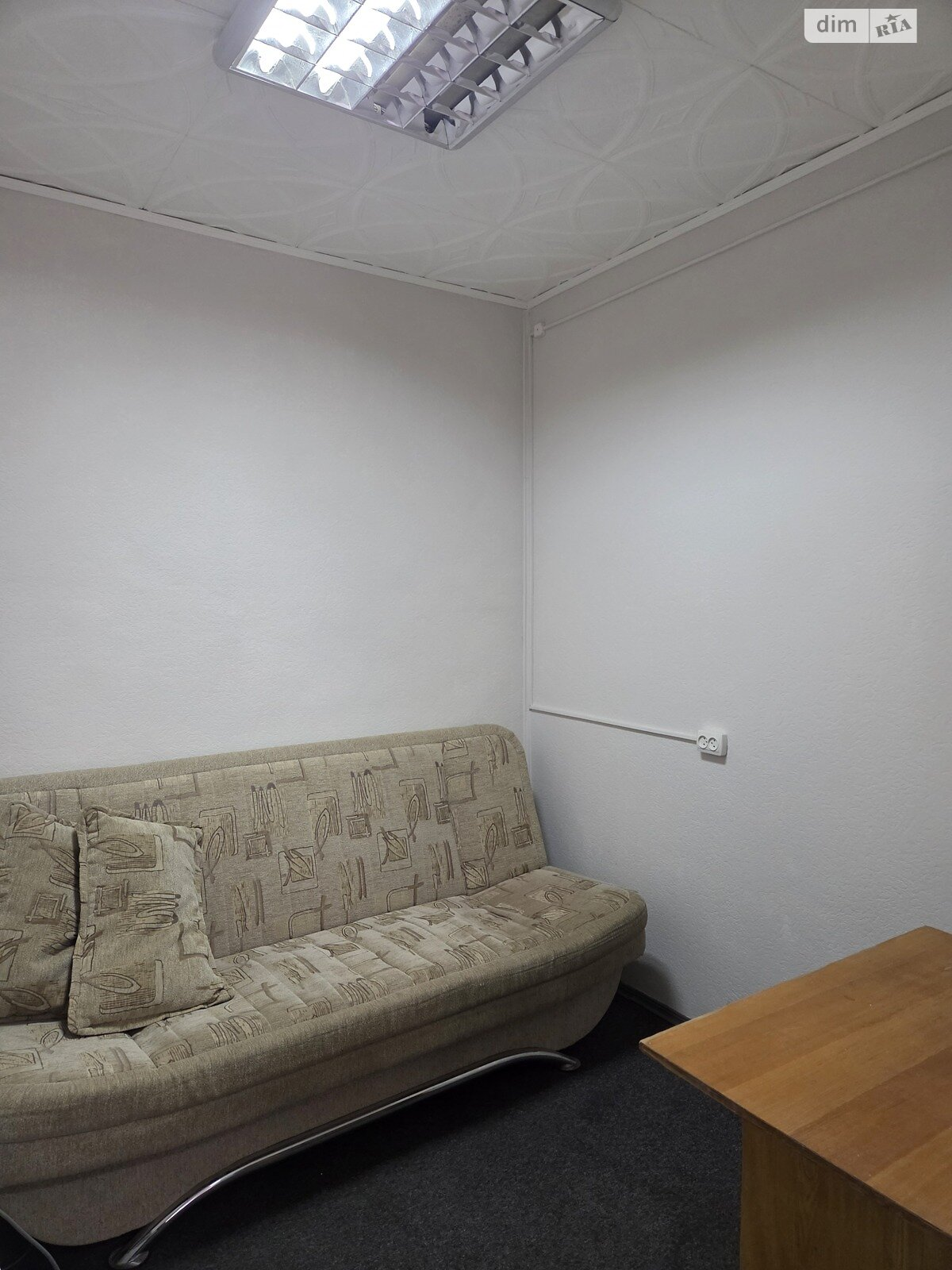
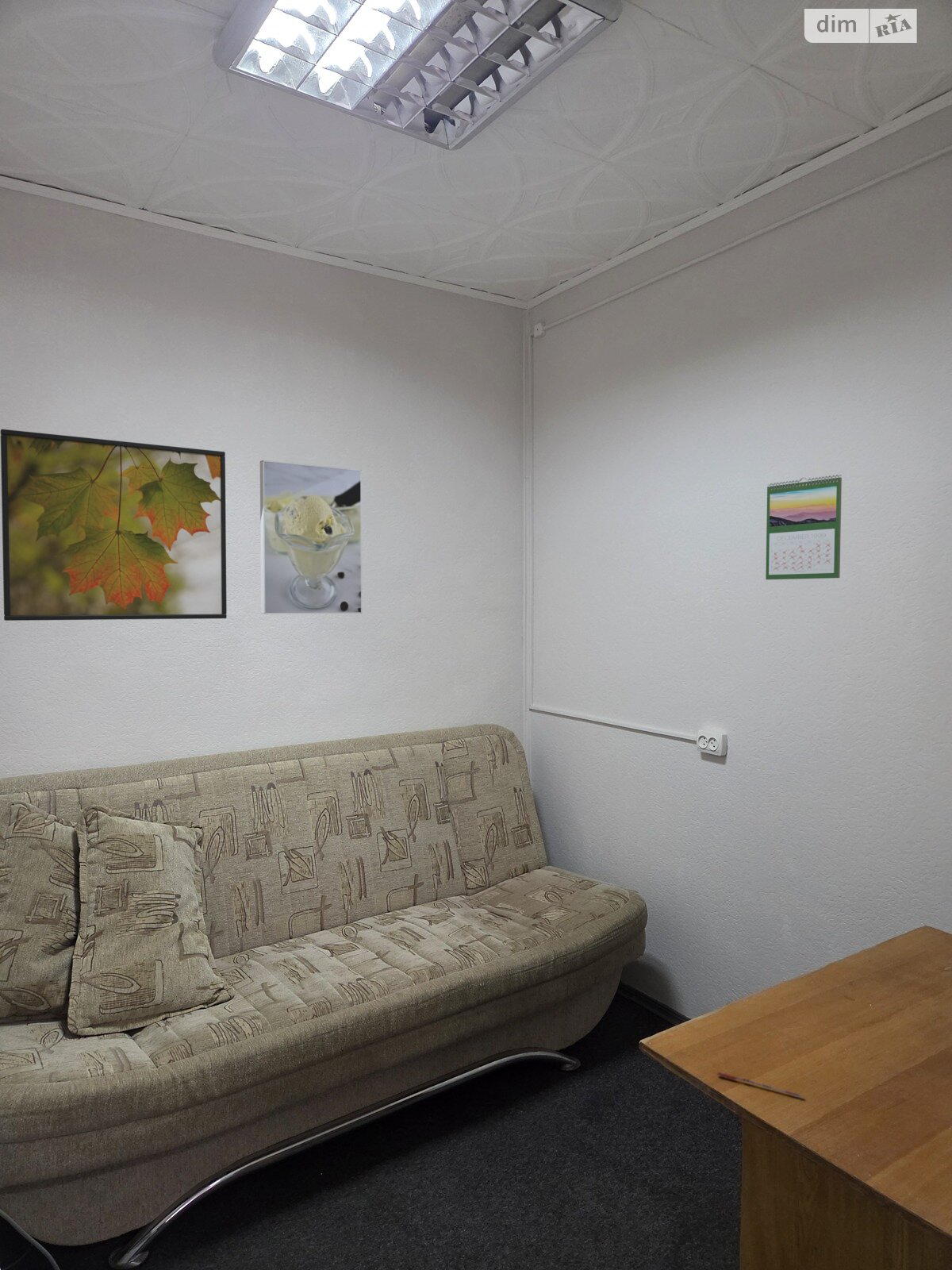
+ pen (759, 1084)
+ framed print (121, 530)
+ calendar (802, 528)
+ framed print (313, 540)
